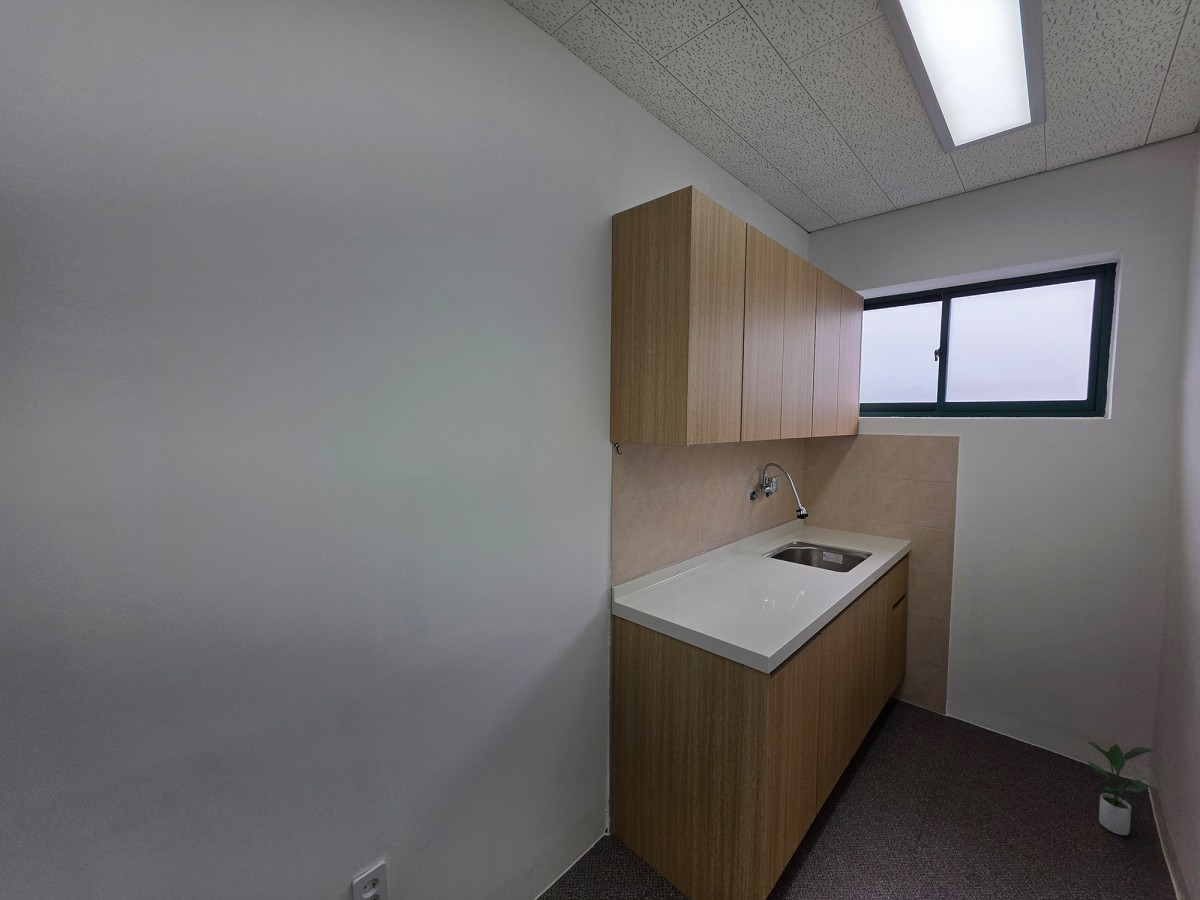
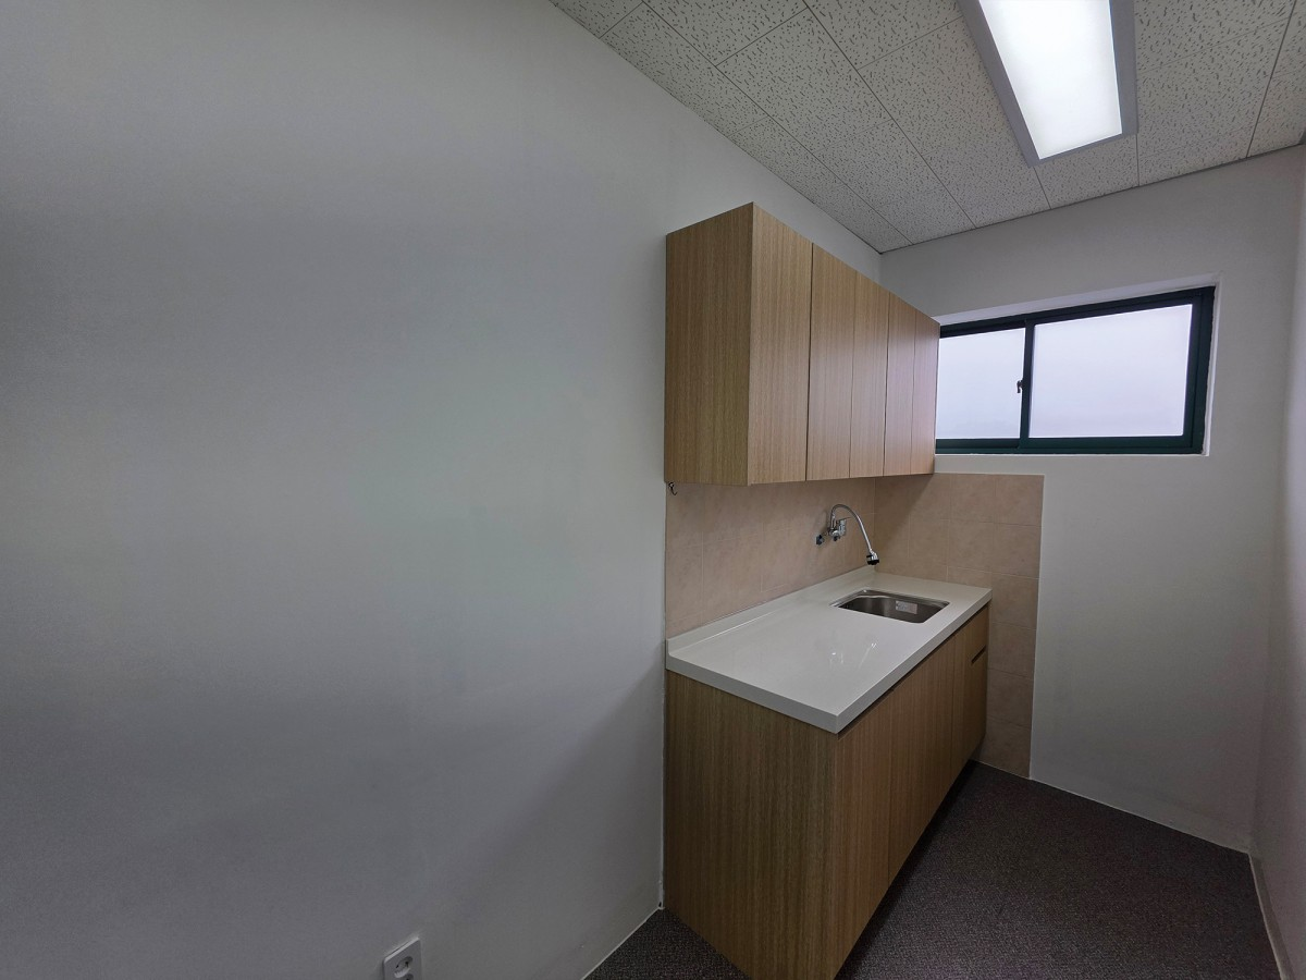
- potted plant (1116, 780)
